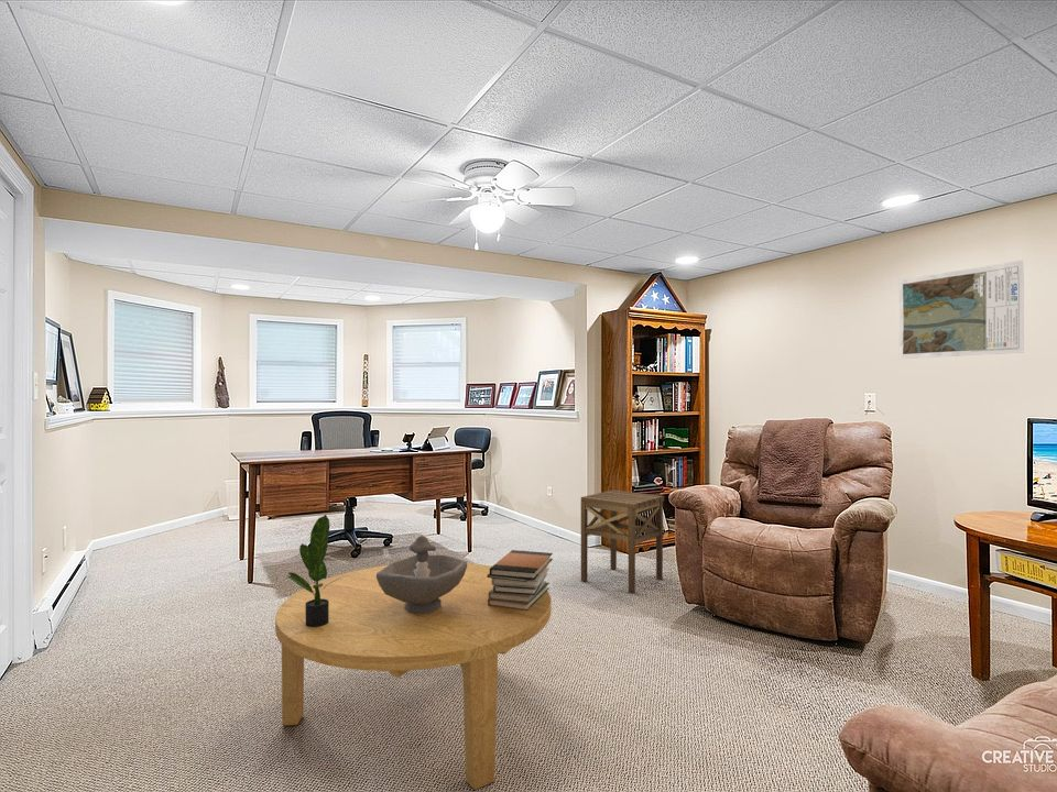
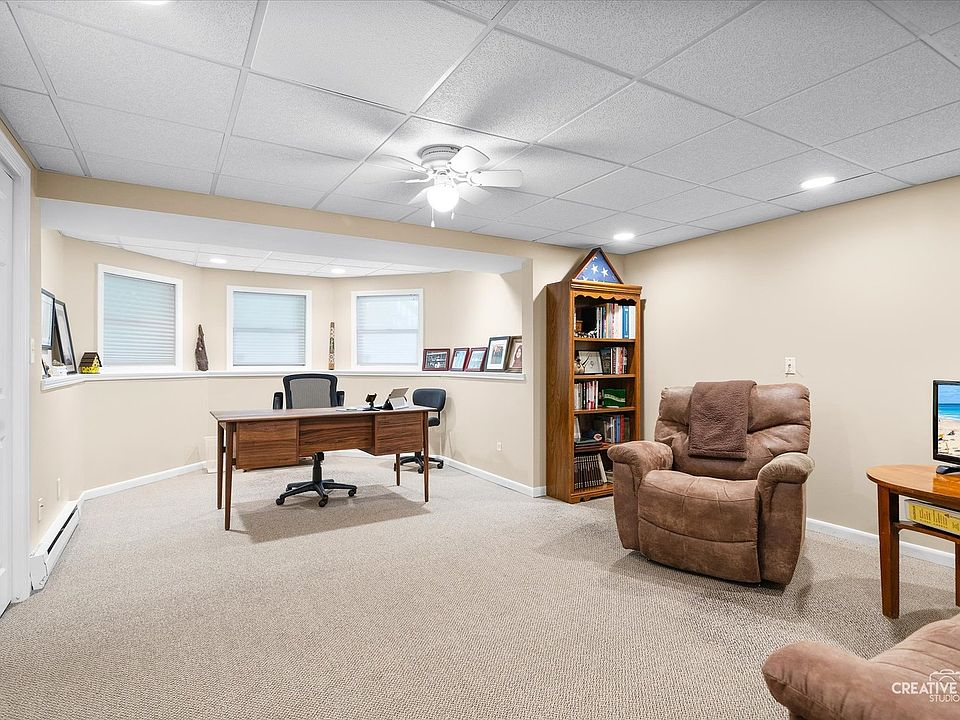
- book stack (521, 578)
- coffee table (418, 657)
- side table (622, 538)
- map (956, 314)
- decorative bowl (423, 570)
- potted plant (315, 568)
